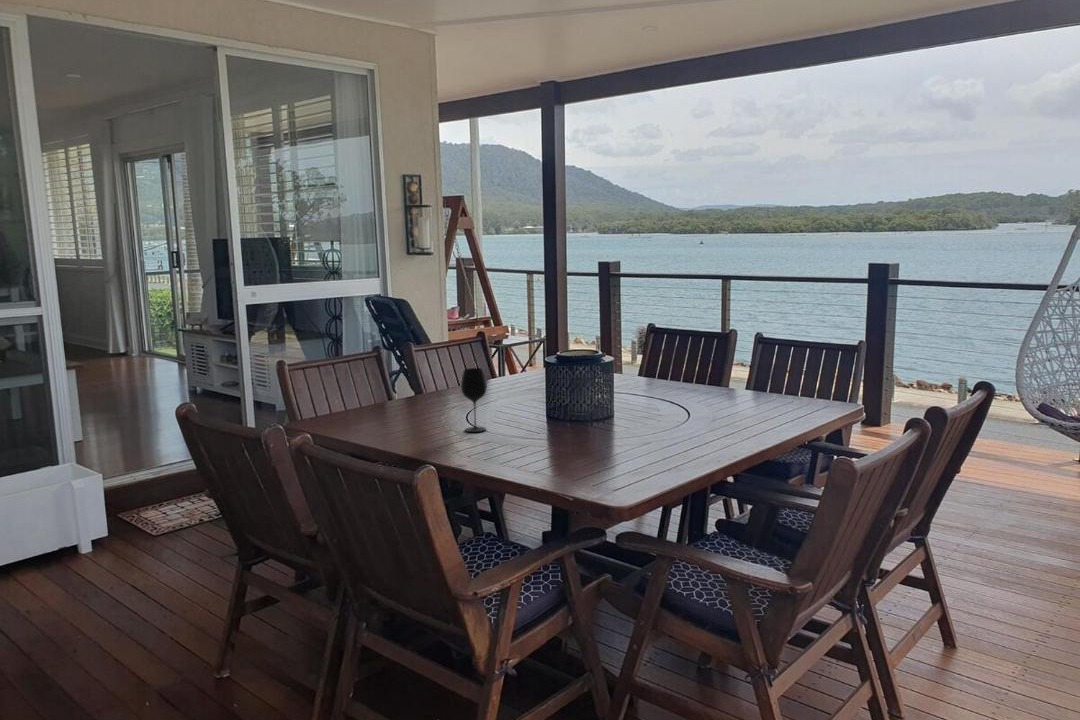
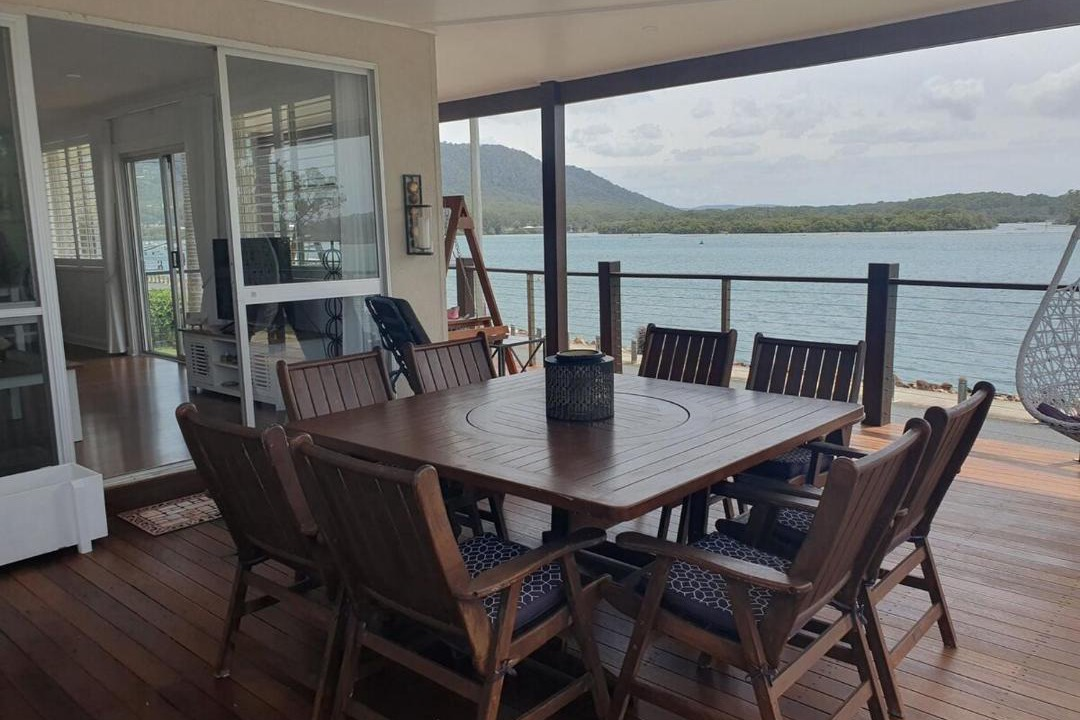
- wine glass (474, 399)
